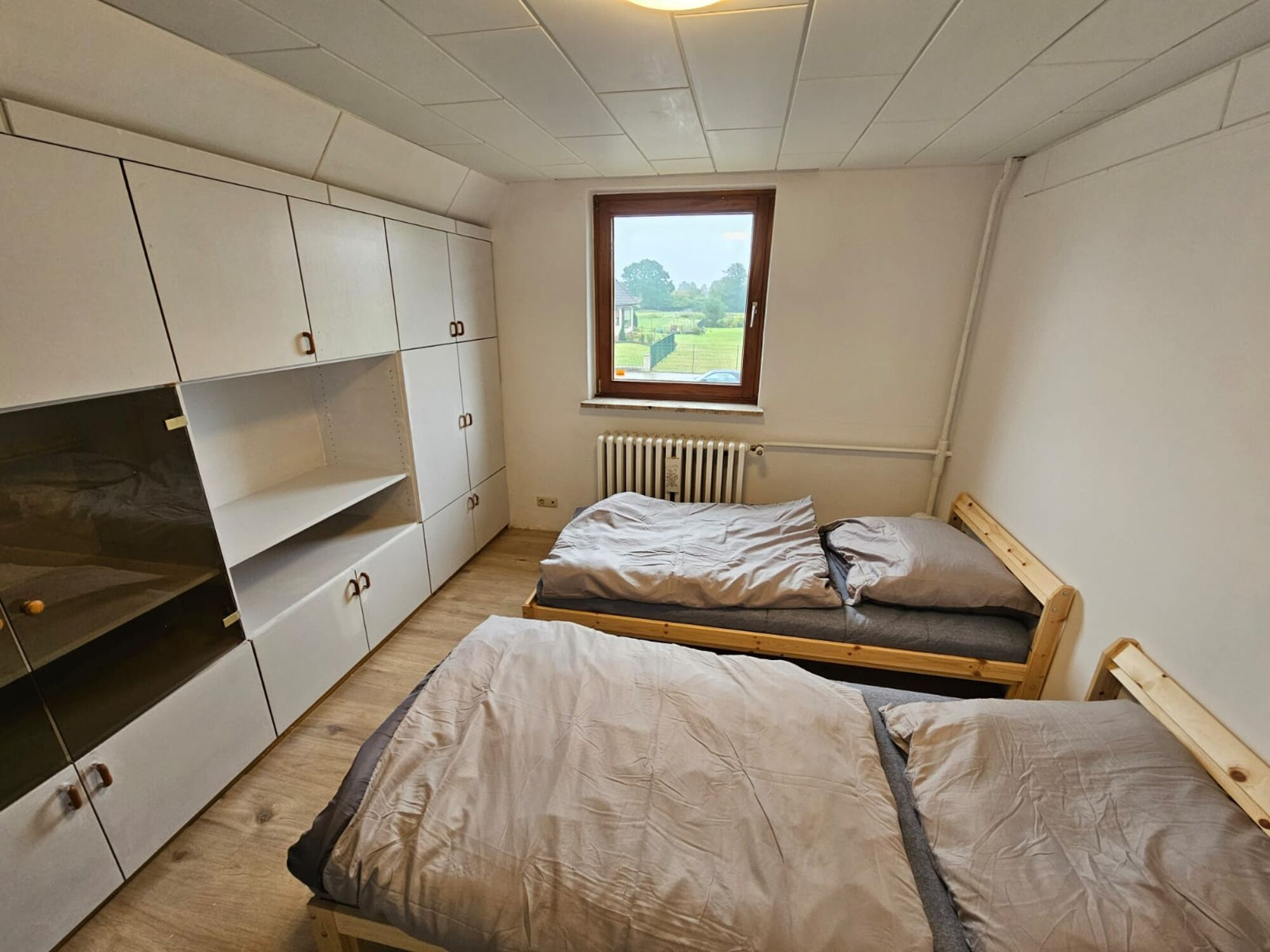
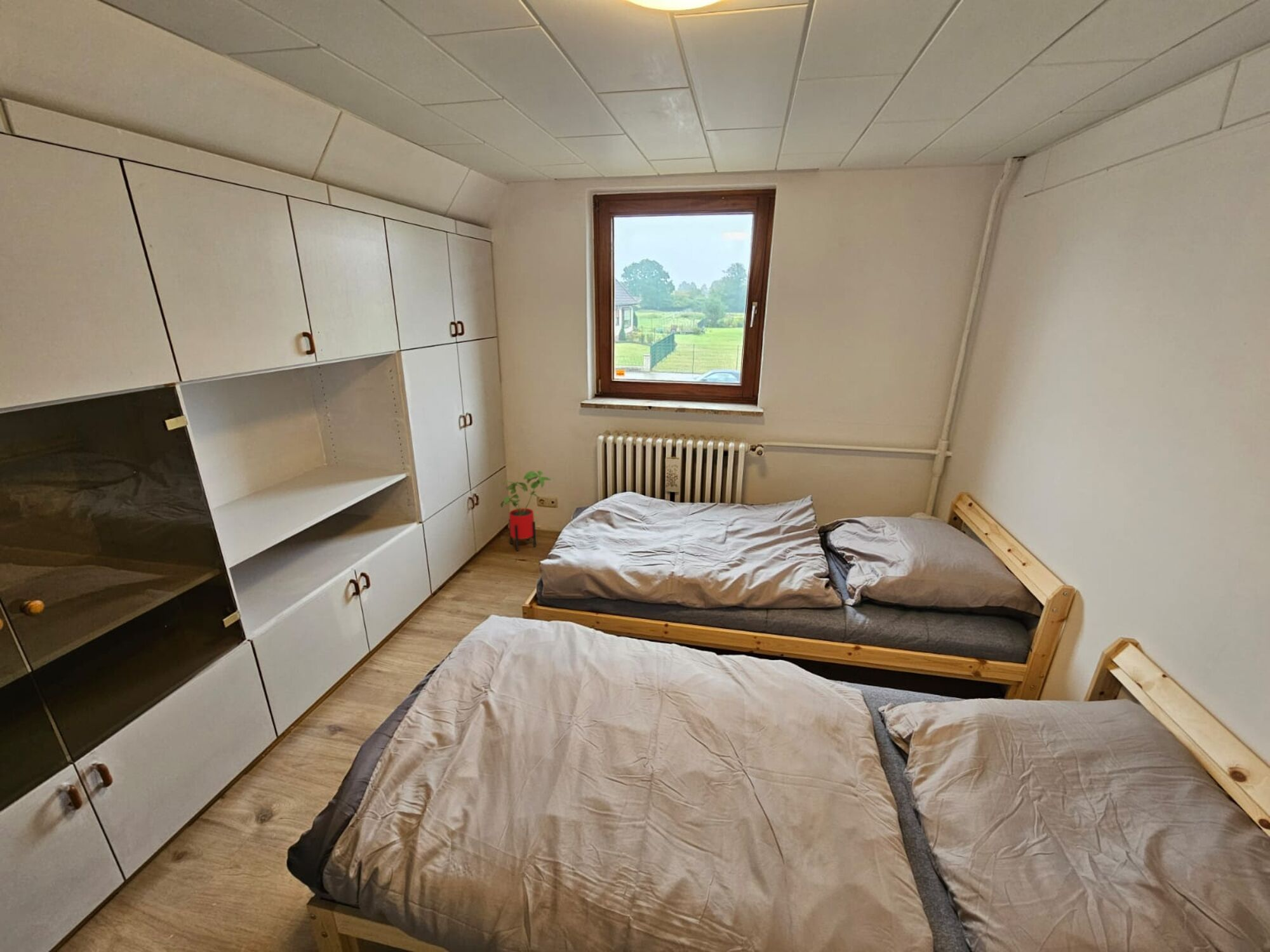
+ house plant (523, 508)
